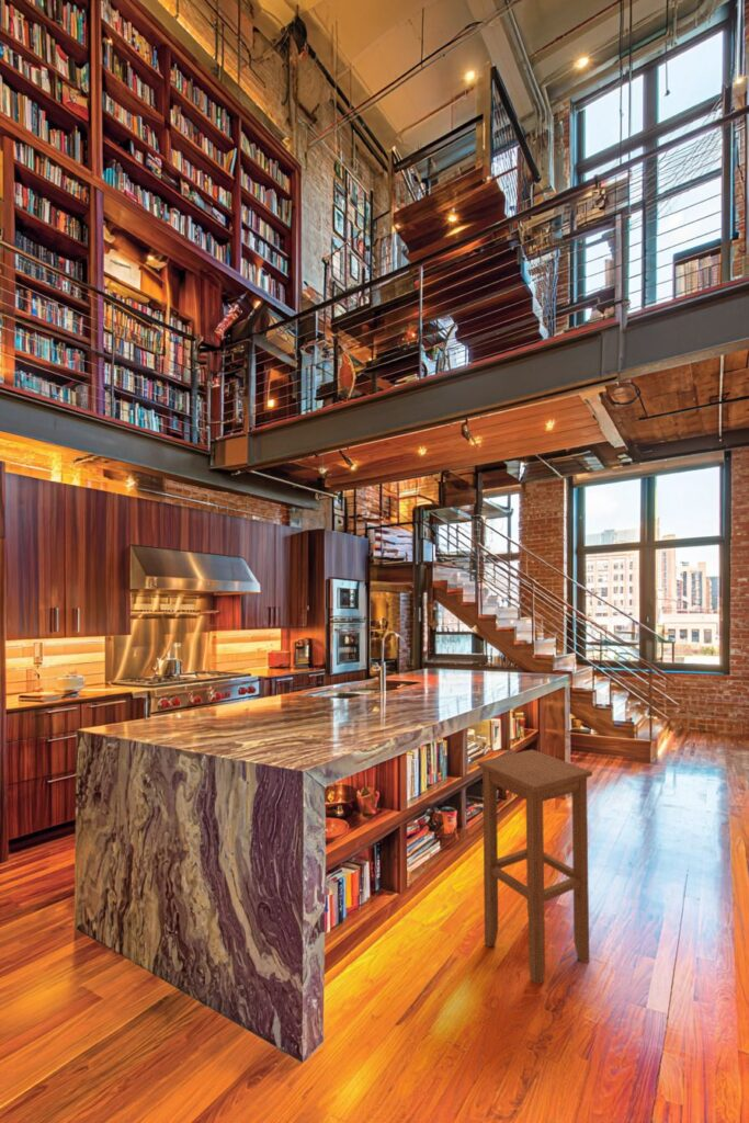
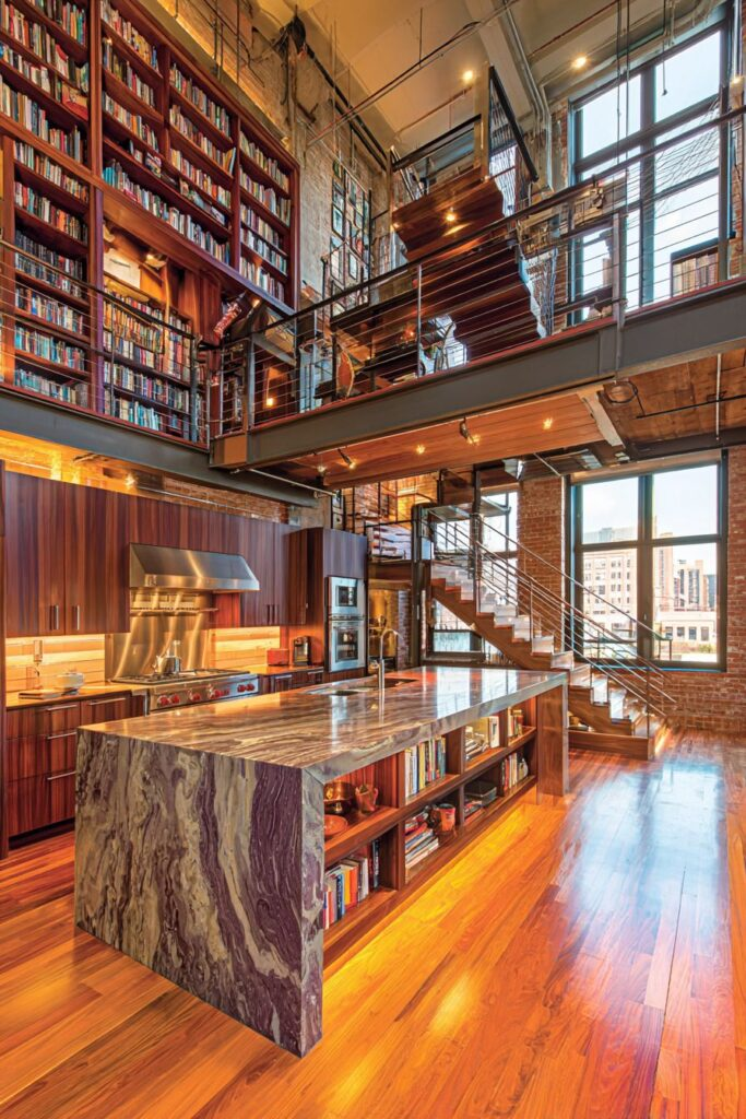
- stool (534, 858)
